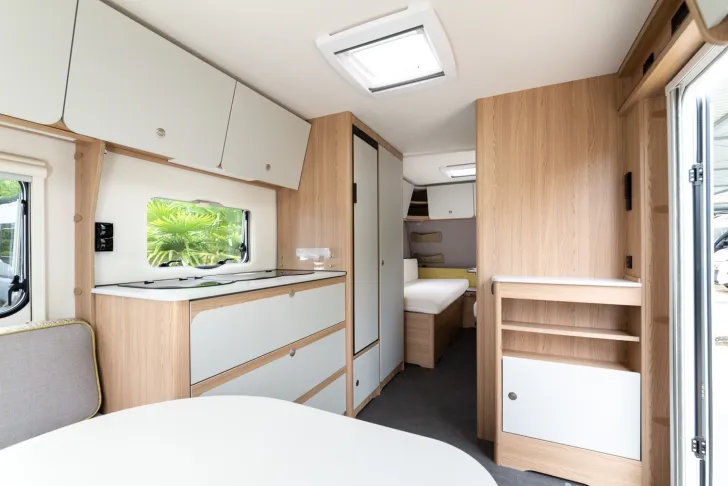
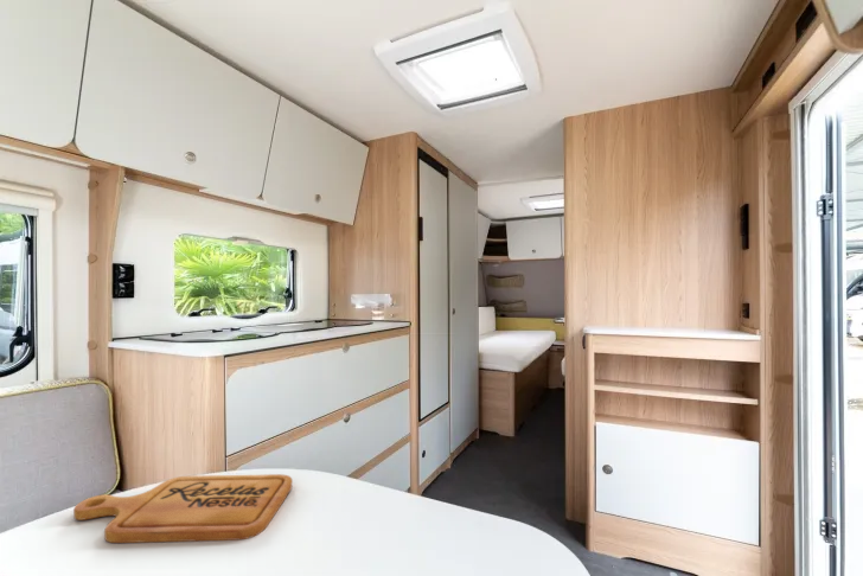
+ cutting board (180, 504)
